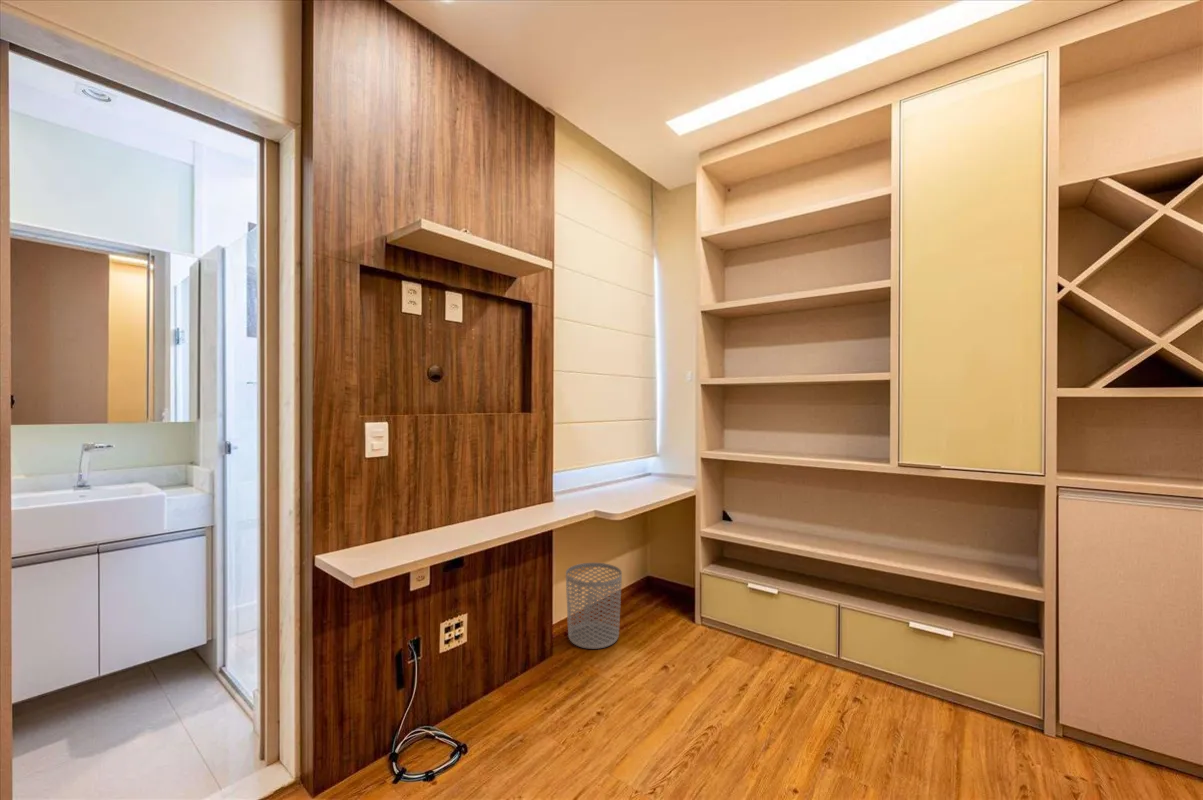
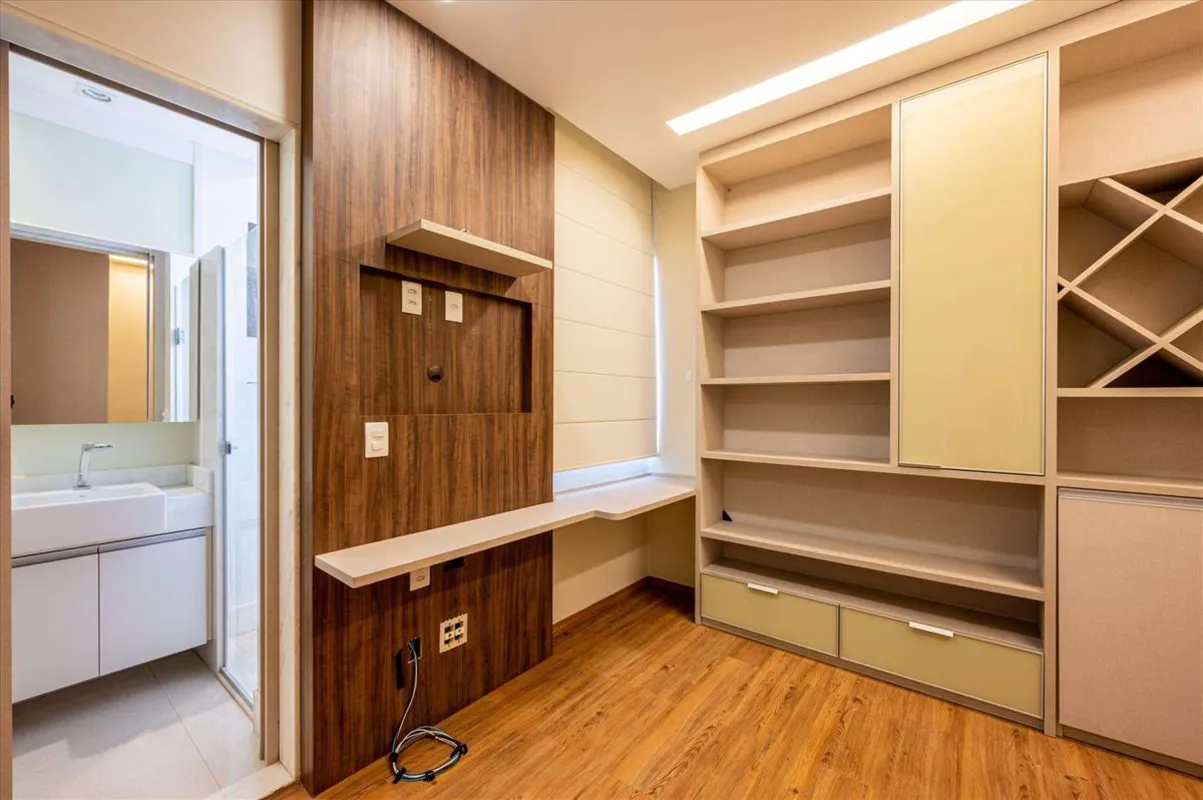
- waste bin (593, 604)
